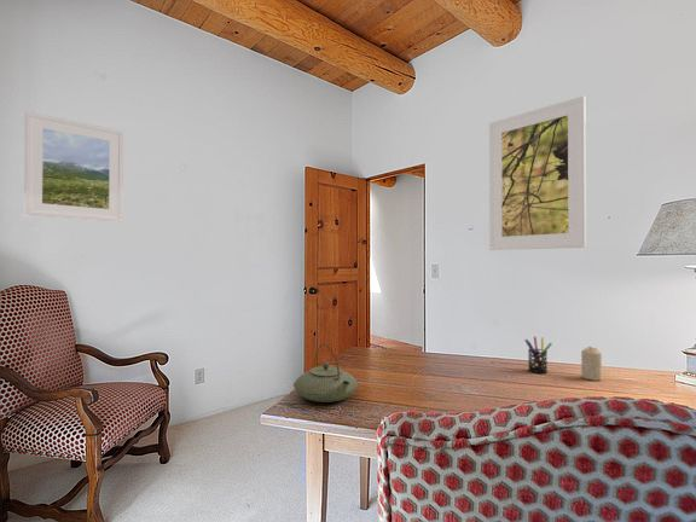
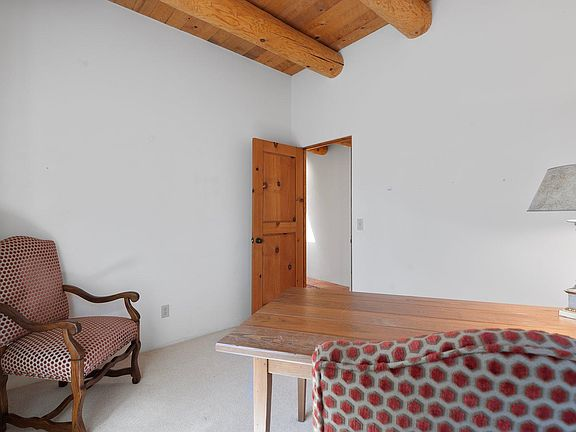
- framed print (533, 179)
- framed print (77, 170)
- pen holder (539, 353)
- teapot (327, 371)
- candle (591, 362)
